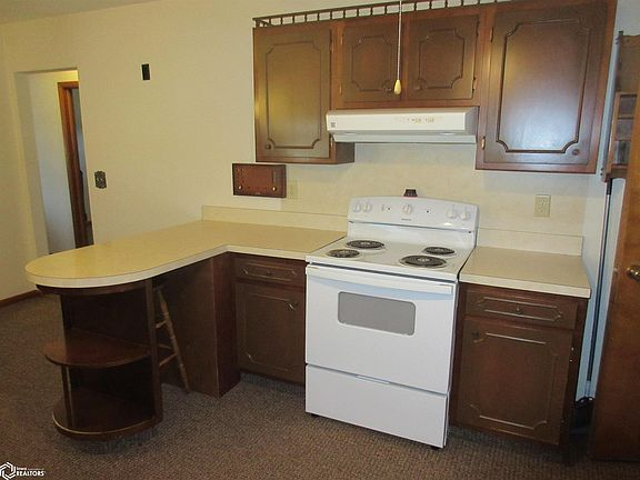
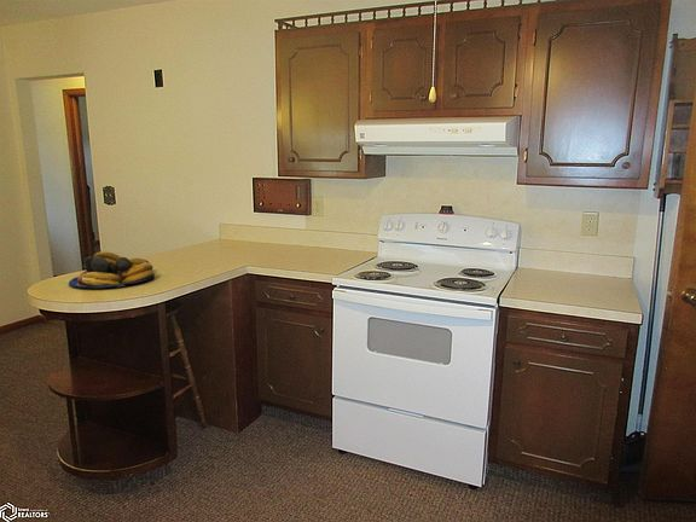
+ fruit bowl (111, 266)
